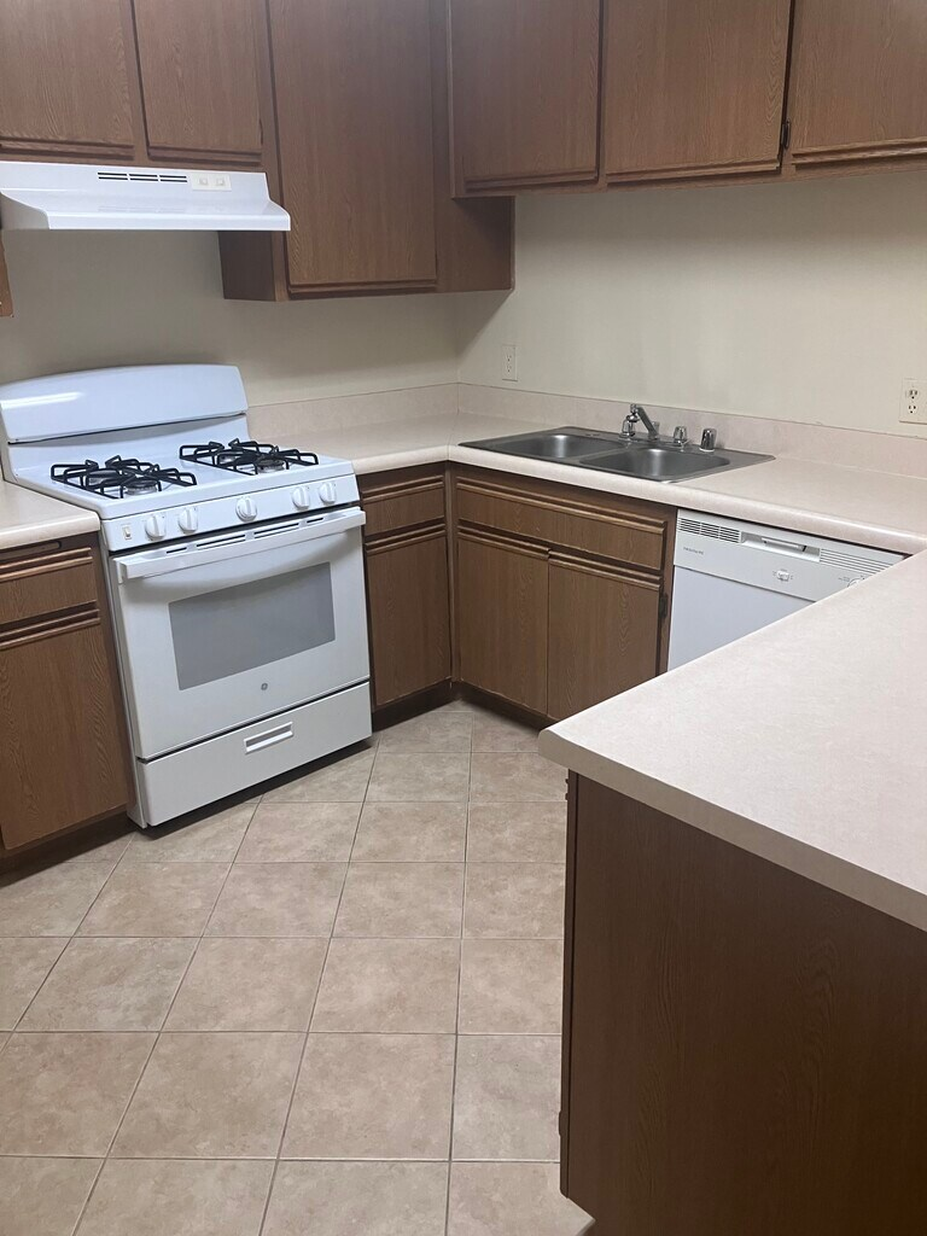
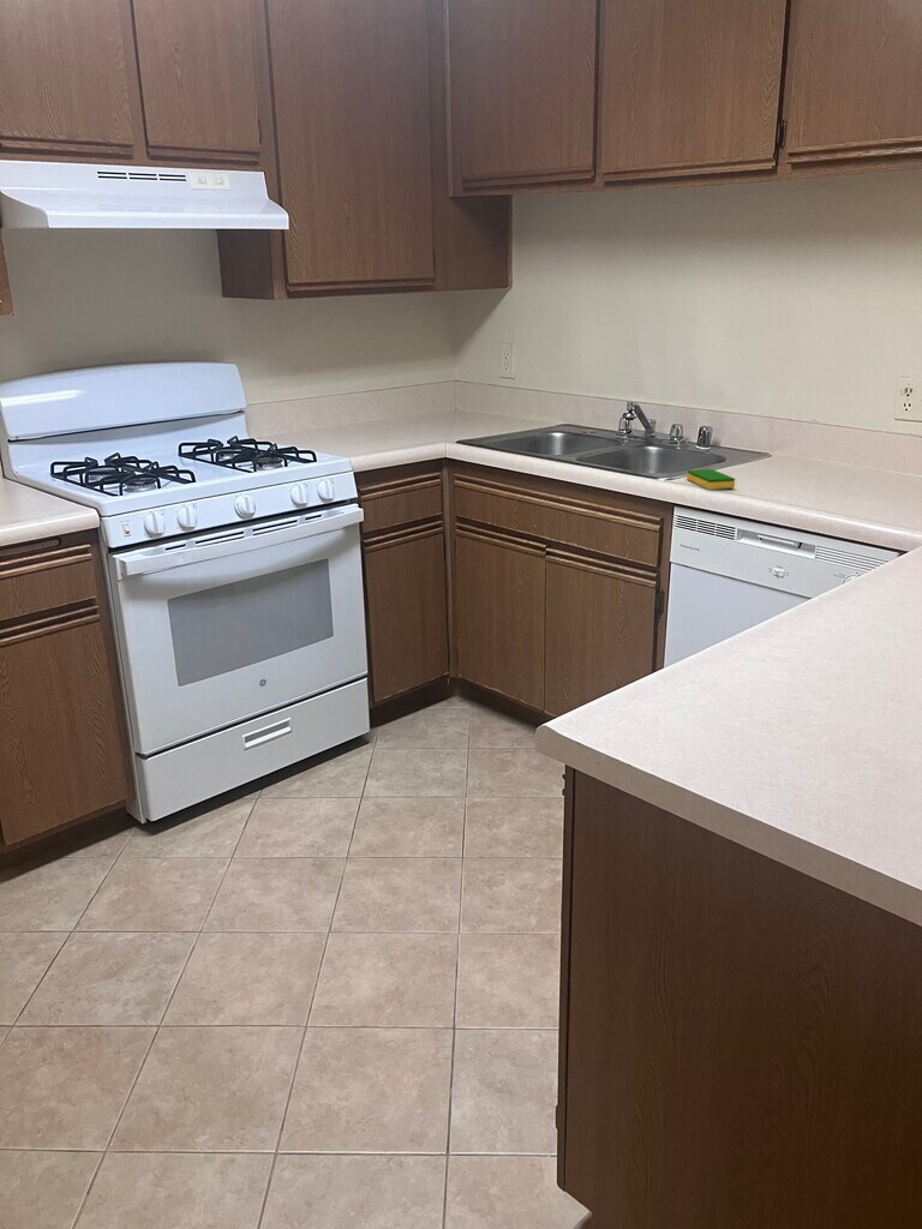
+ dish sponge (710, 478)
